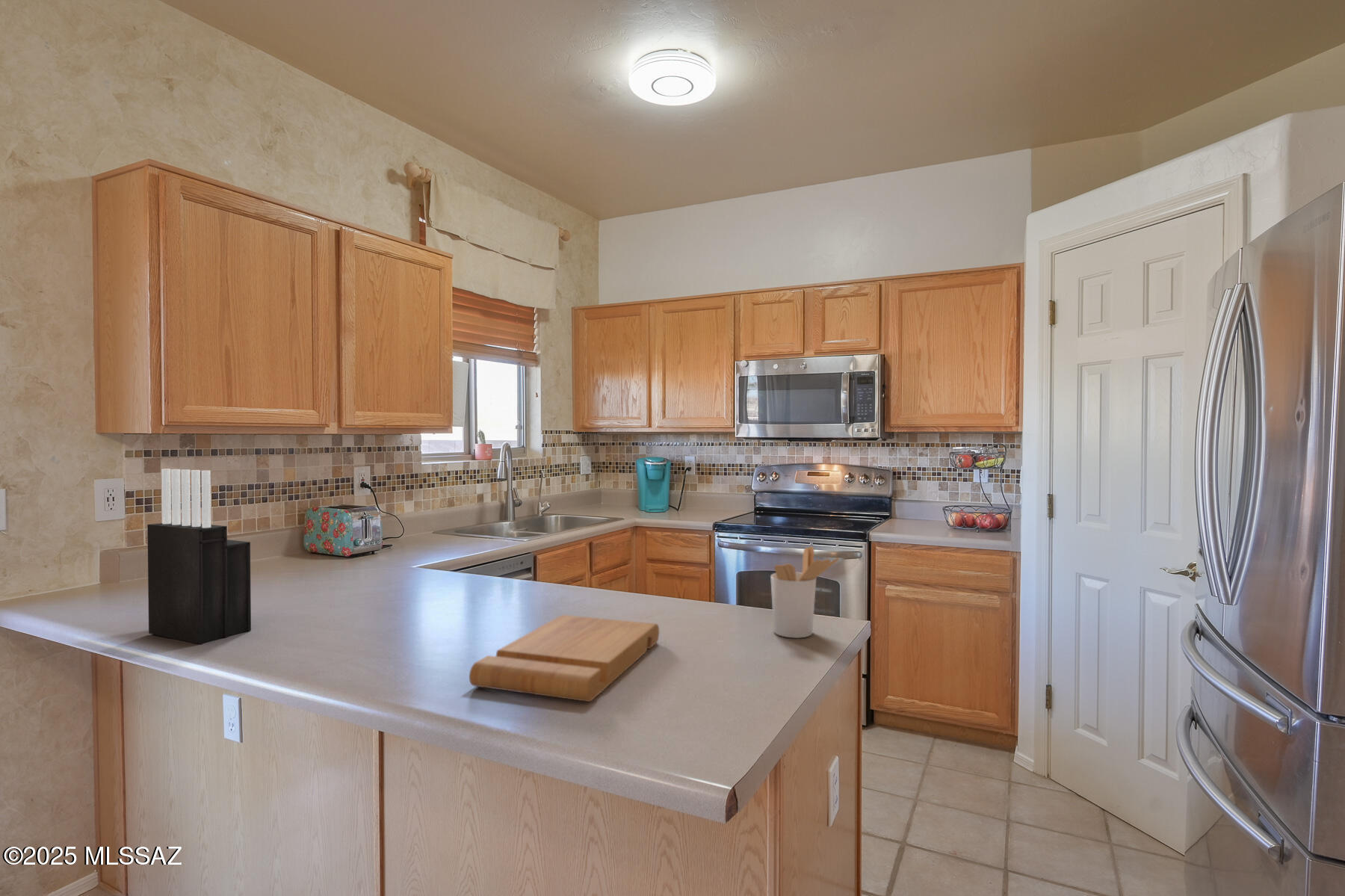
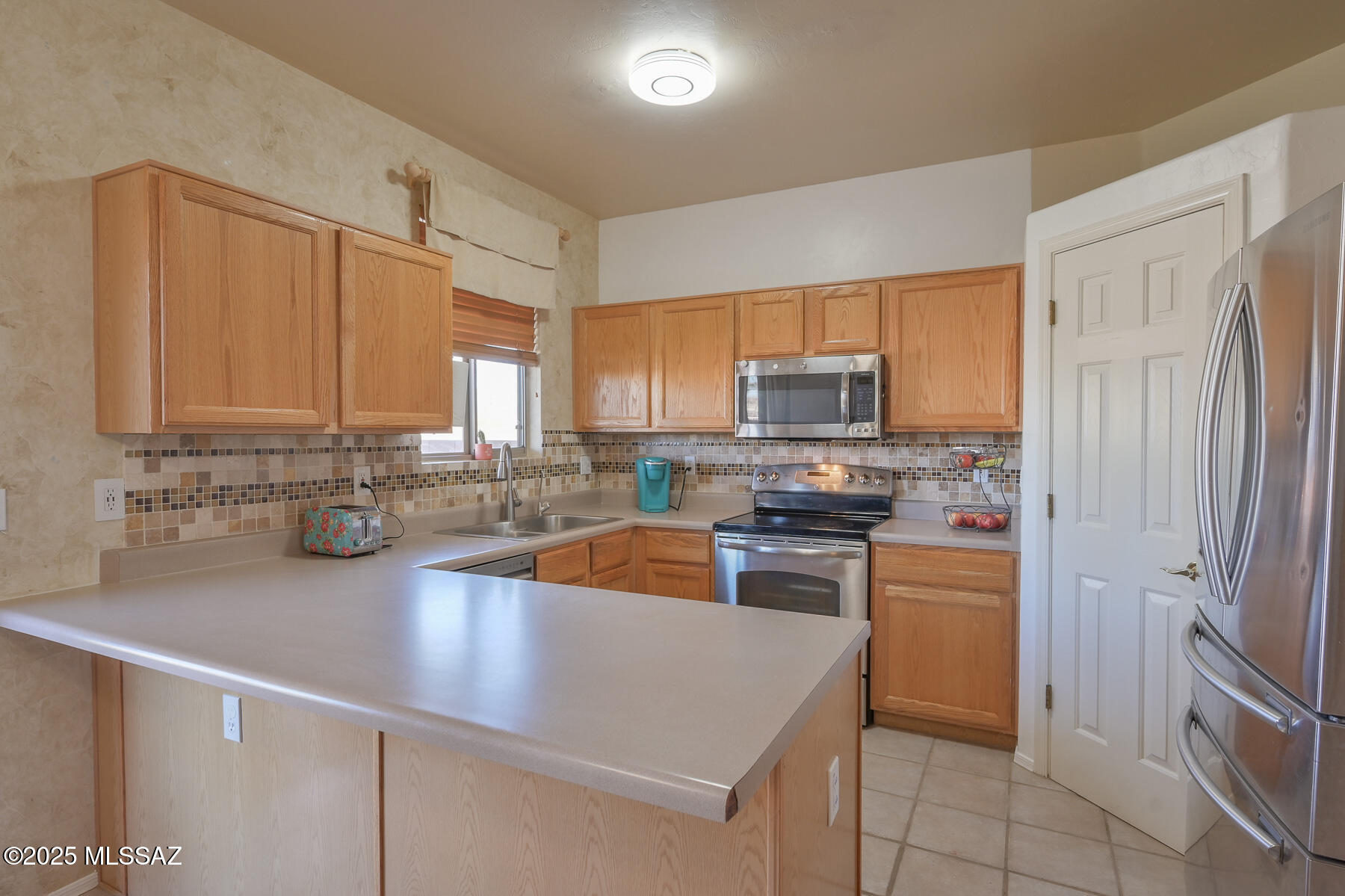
- cutting board (574, 652)
- utensil holder (803, 593)
- knife block (205, 550)
